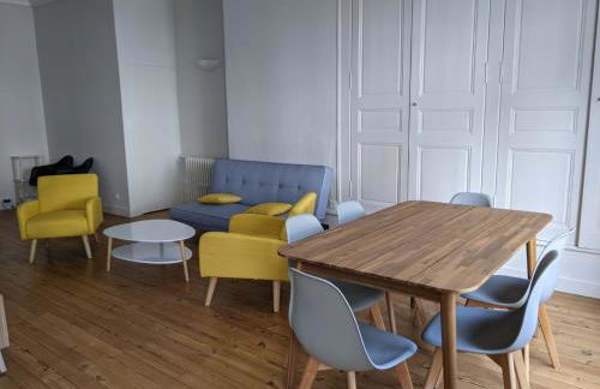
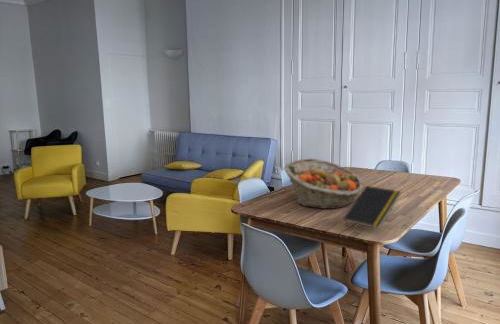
+ fruit basket (323, 181)
+ notepad (372, 209)
